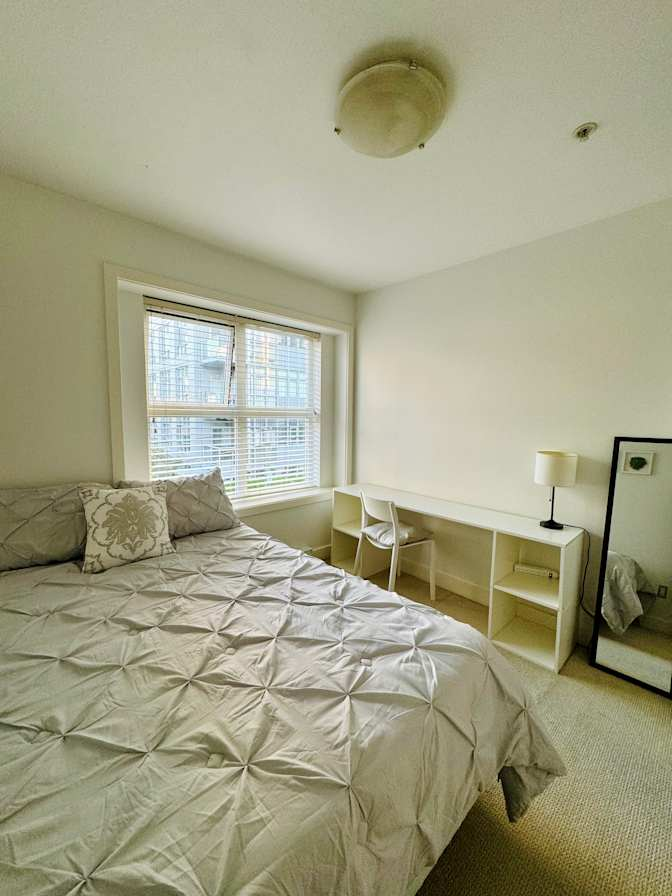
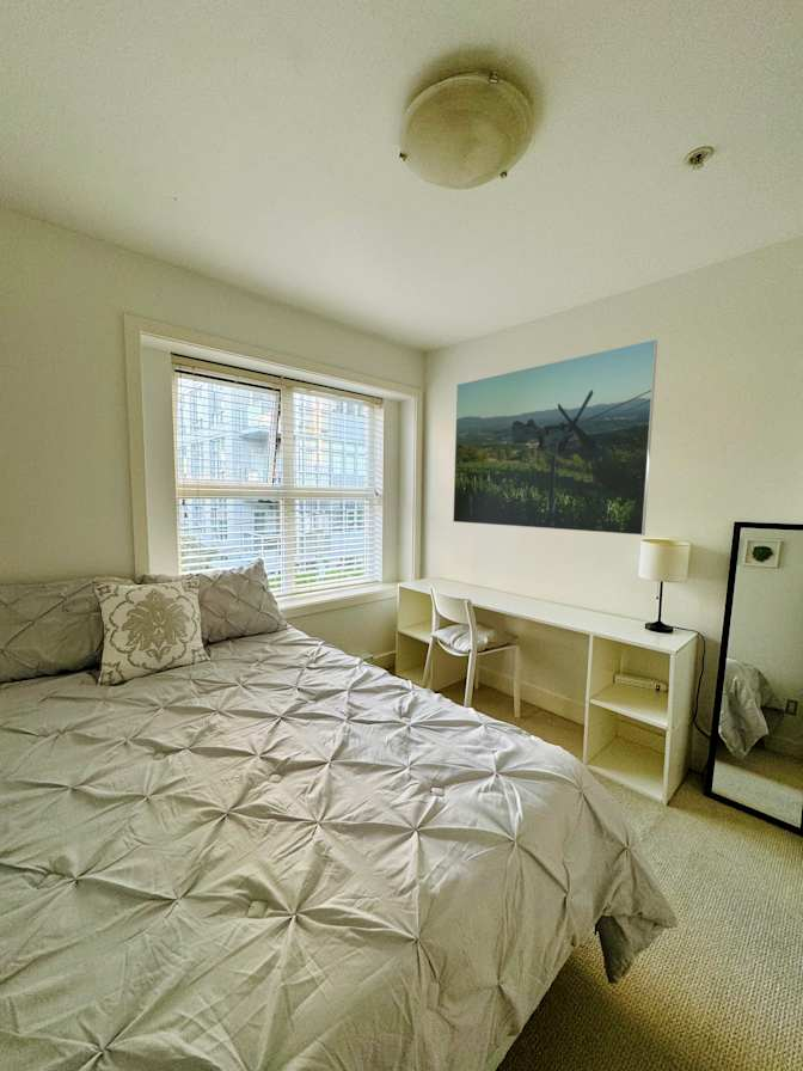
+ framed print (535, 447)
